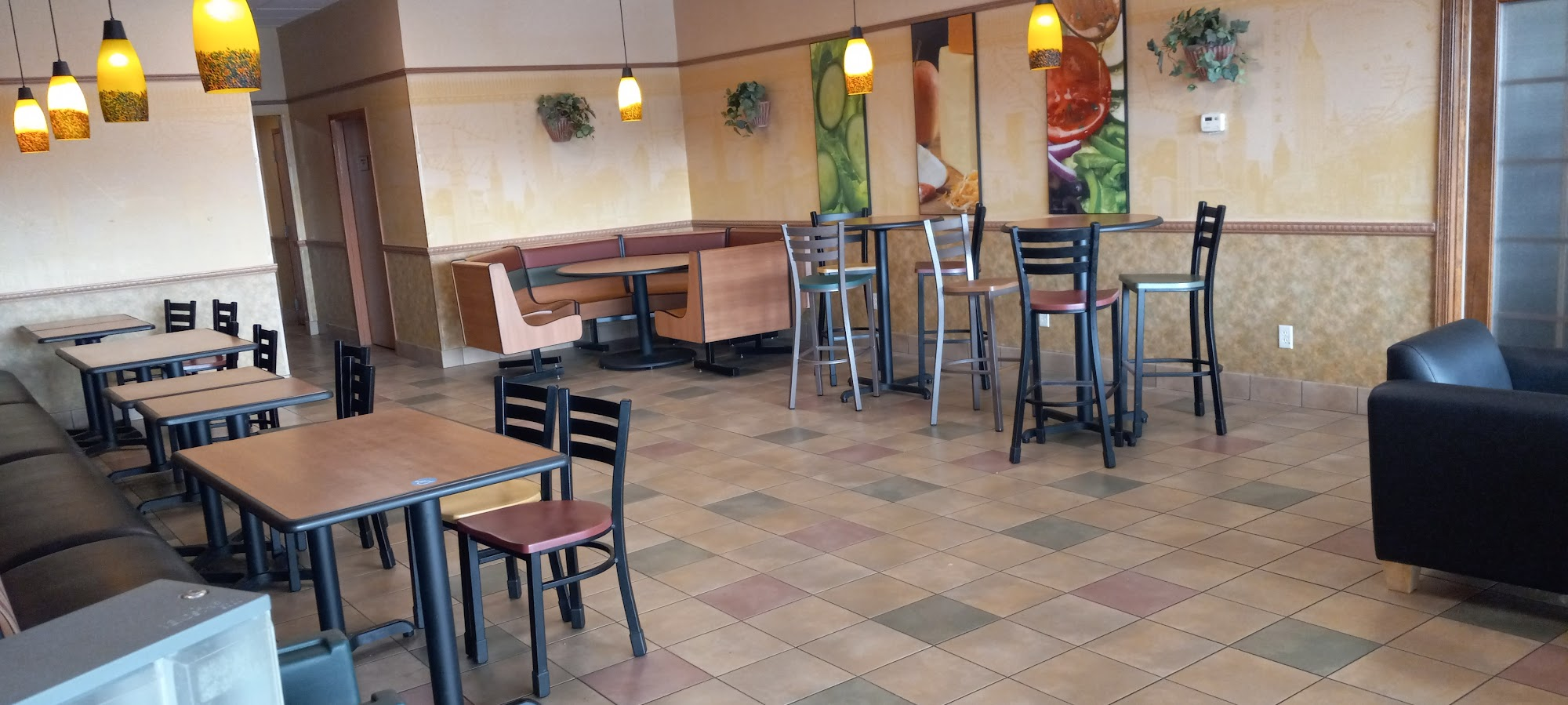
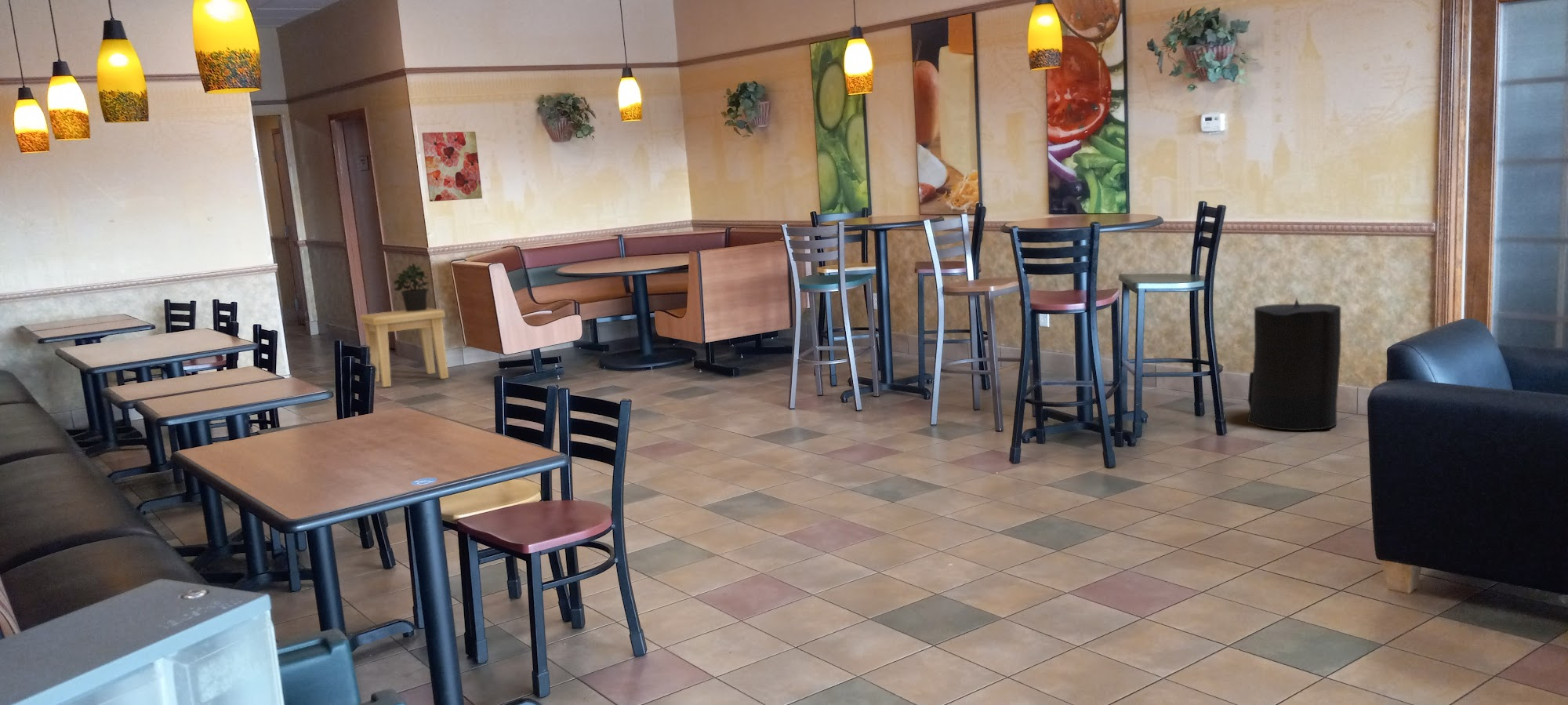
+ trash can (1295, 360)
+ side table (422, 345)
+ wall art (452, 165)
+ potted plant (413, 286)
